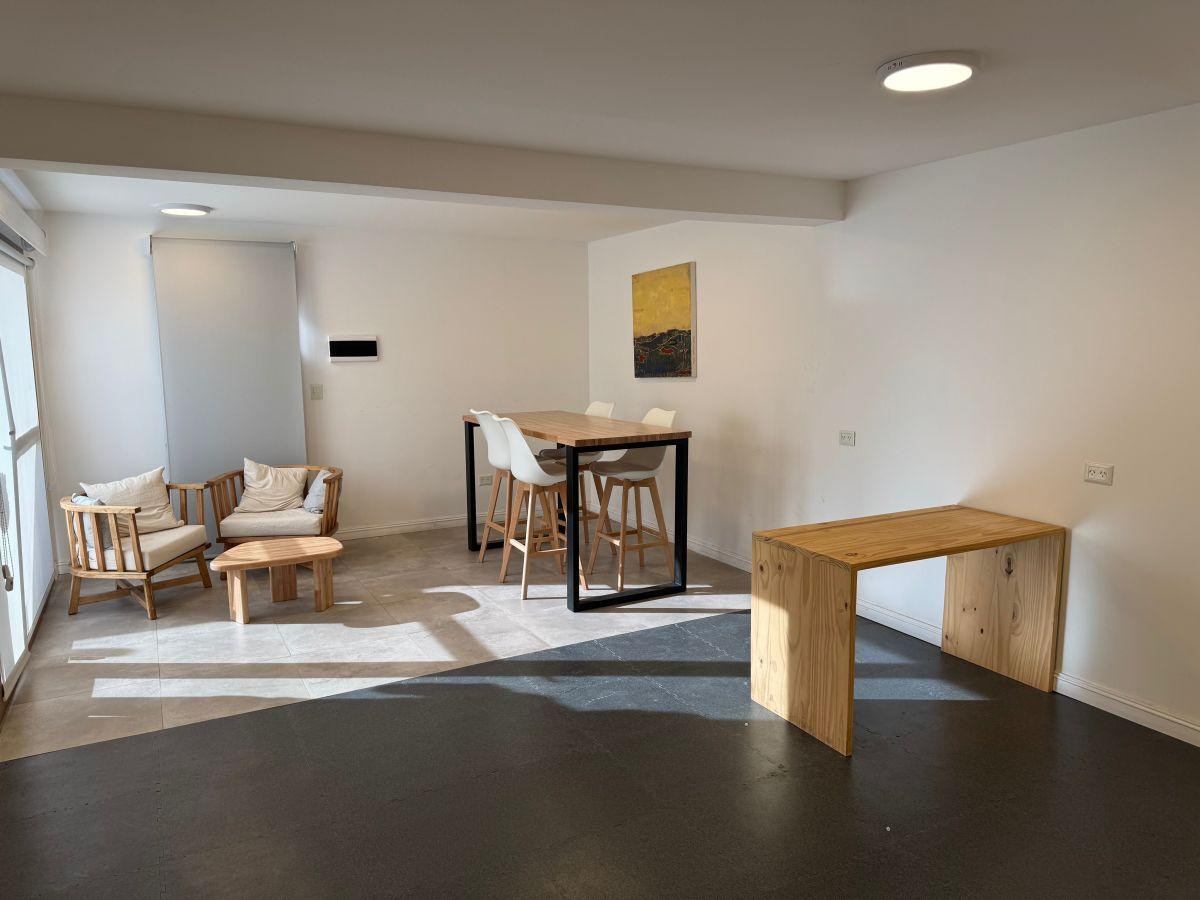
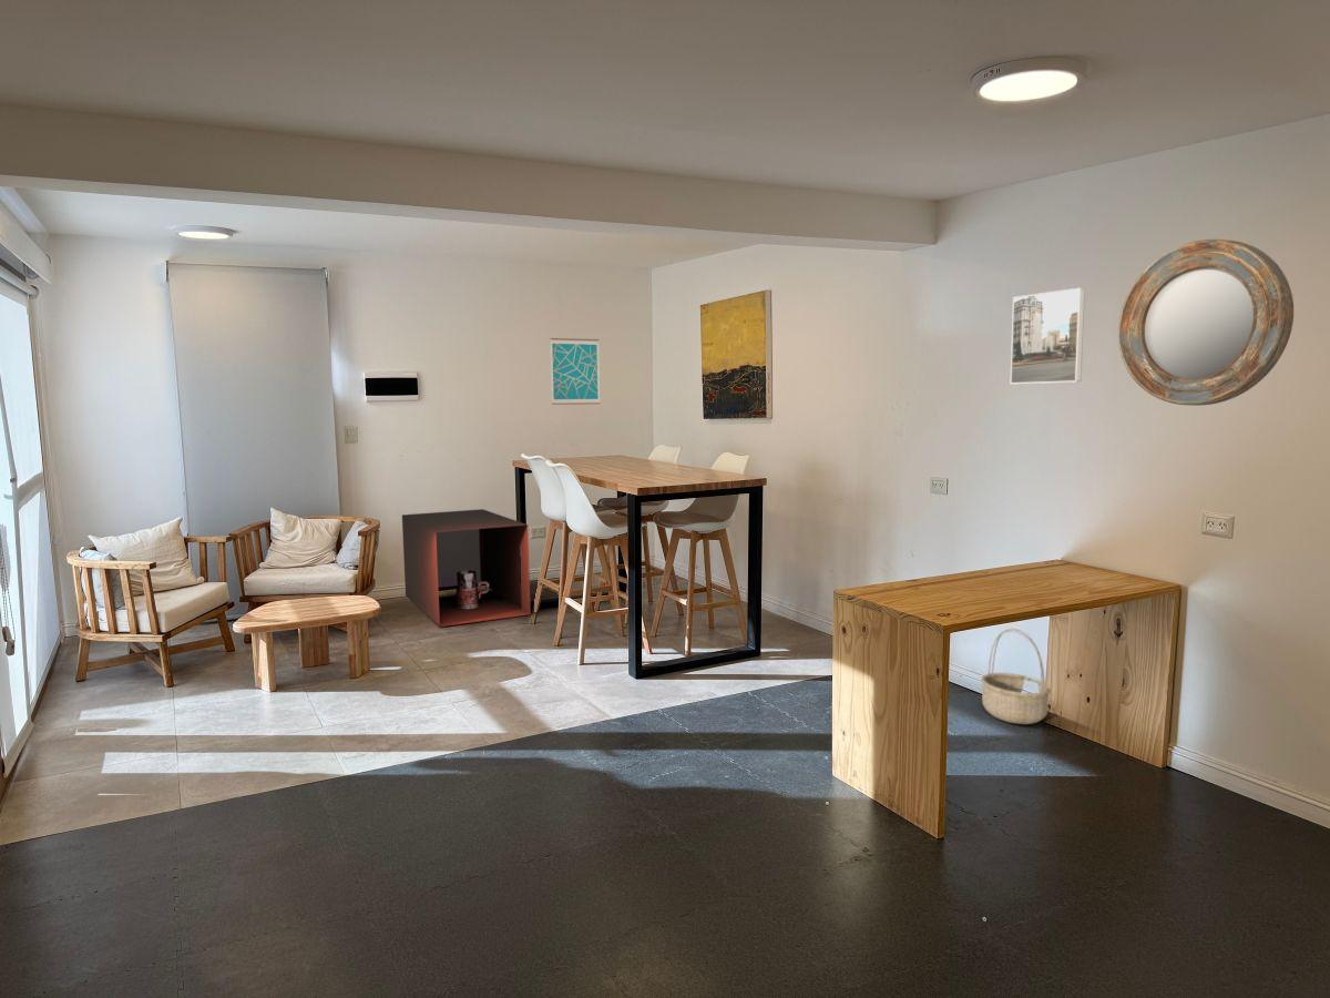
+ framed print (1045, 337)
+ basket (1015, 674)
+ storage cabinet (463, 562)
+ home mirror (1198, 324)
+ wall art (575, 371)
